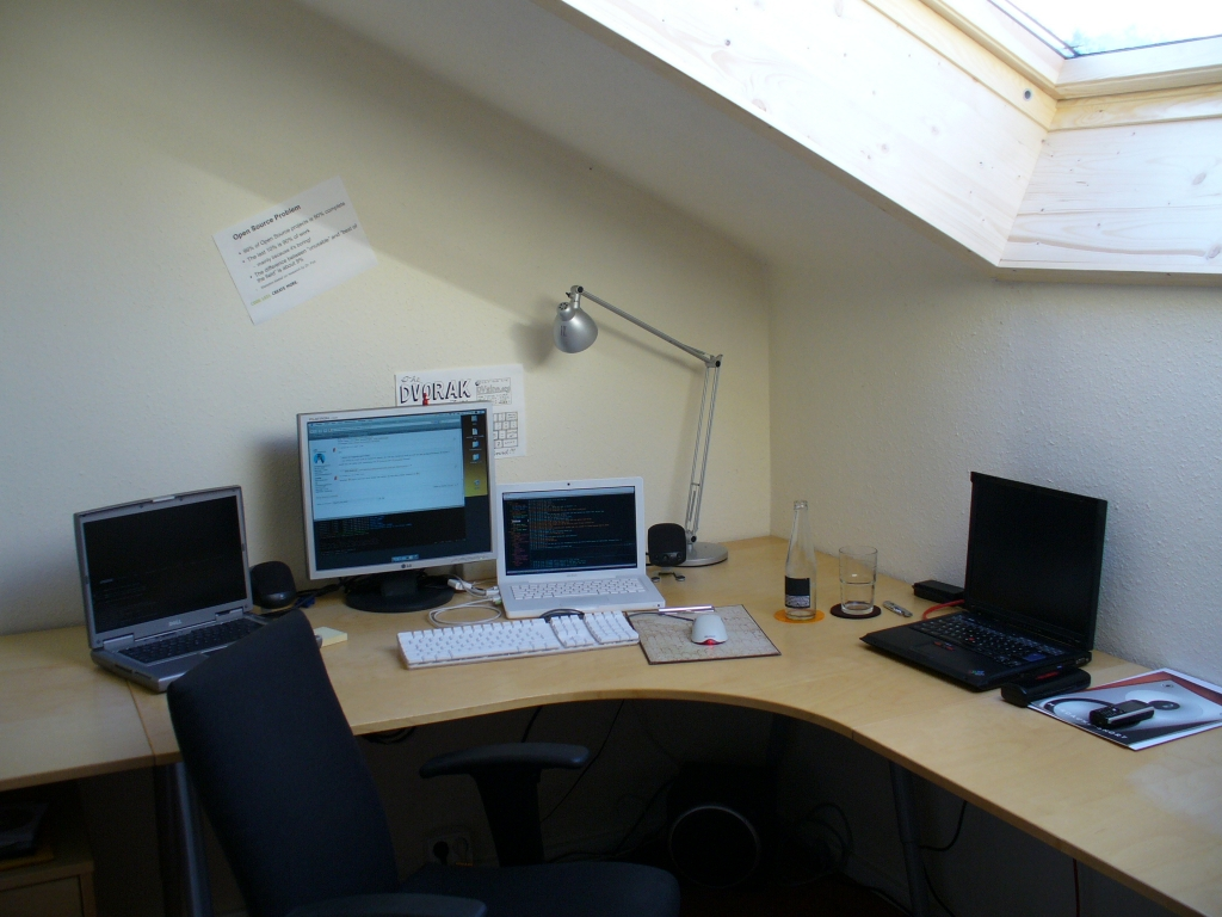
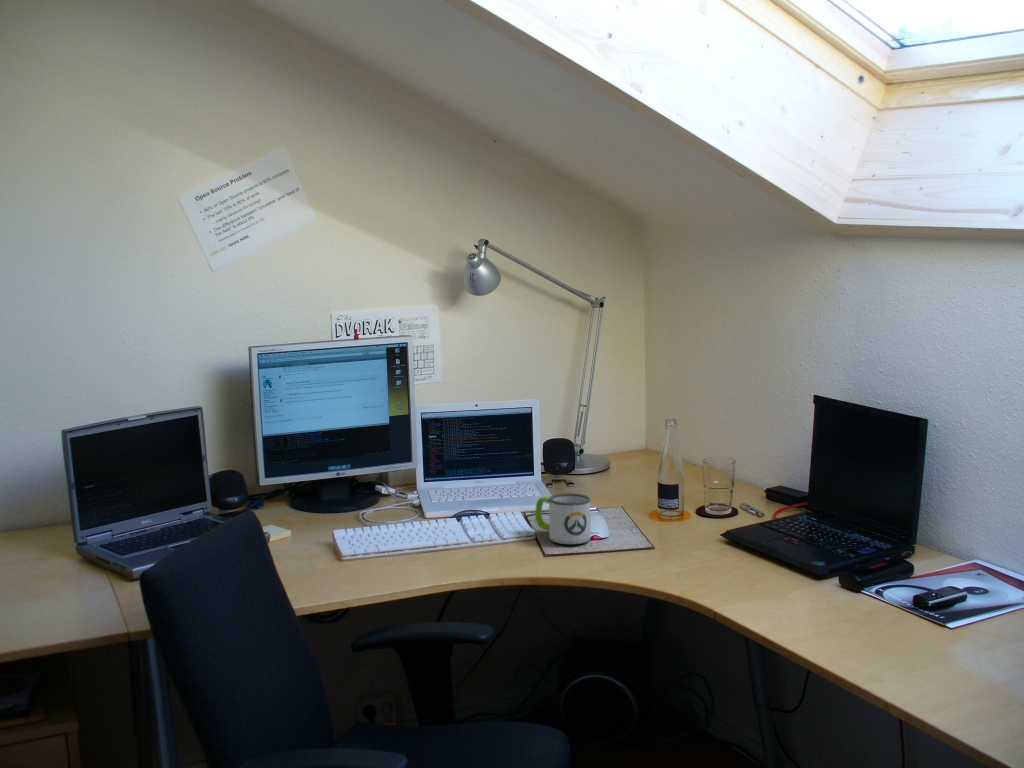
+ mug (562, 516)
